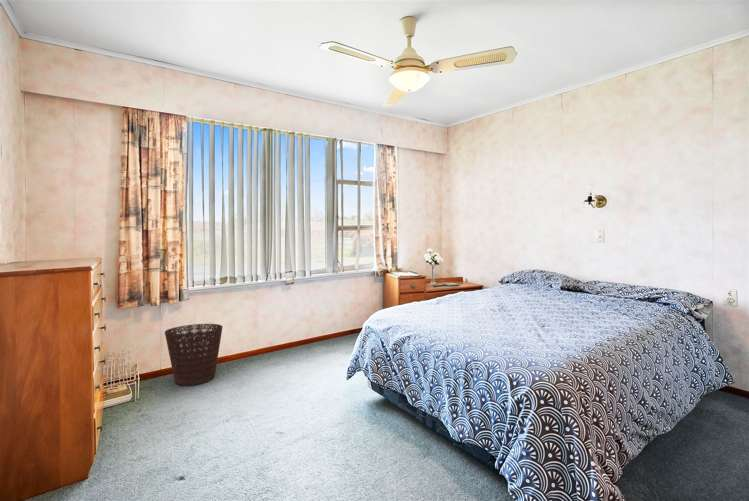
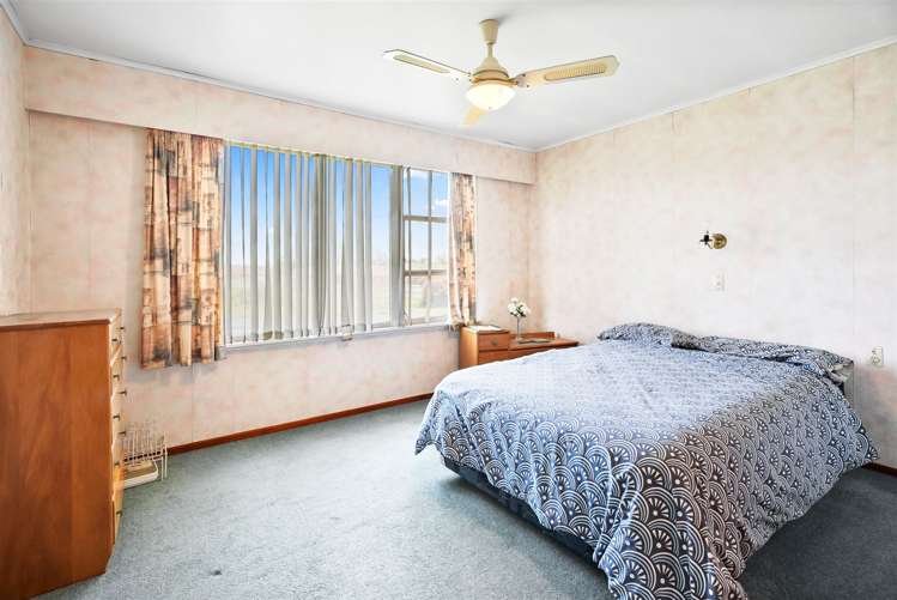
- basket (194, 353)
